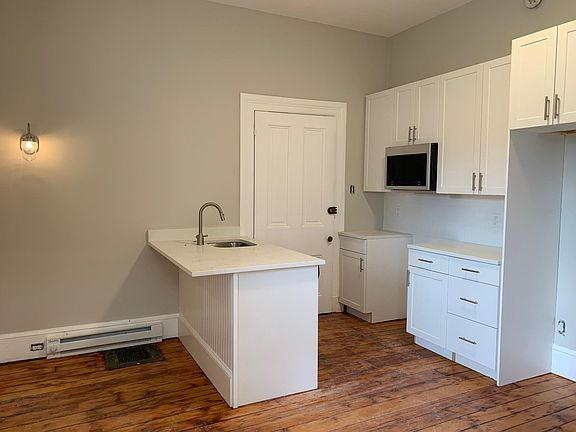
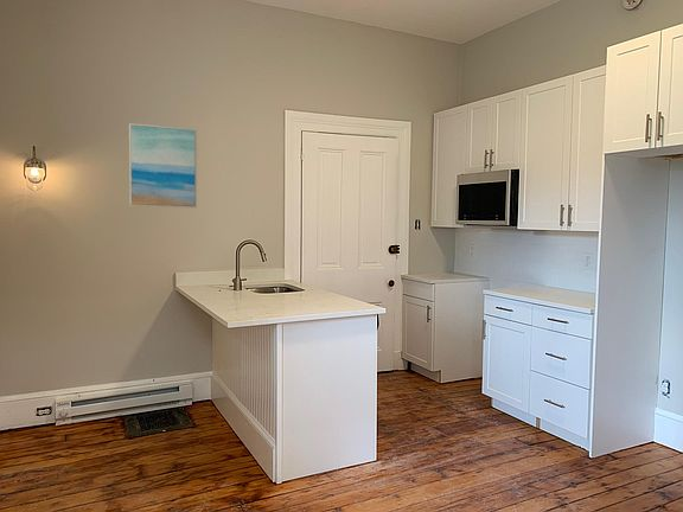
+ wall art (164, 166)
